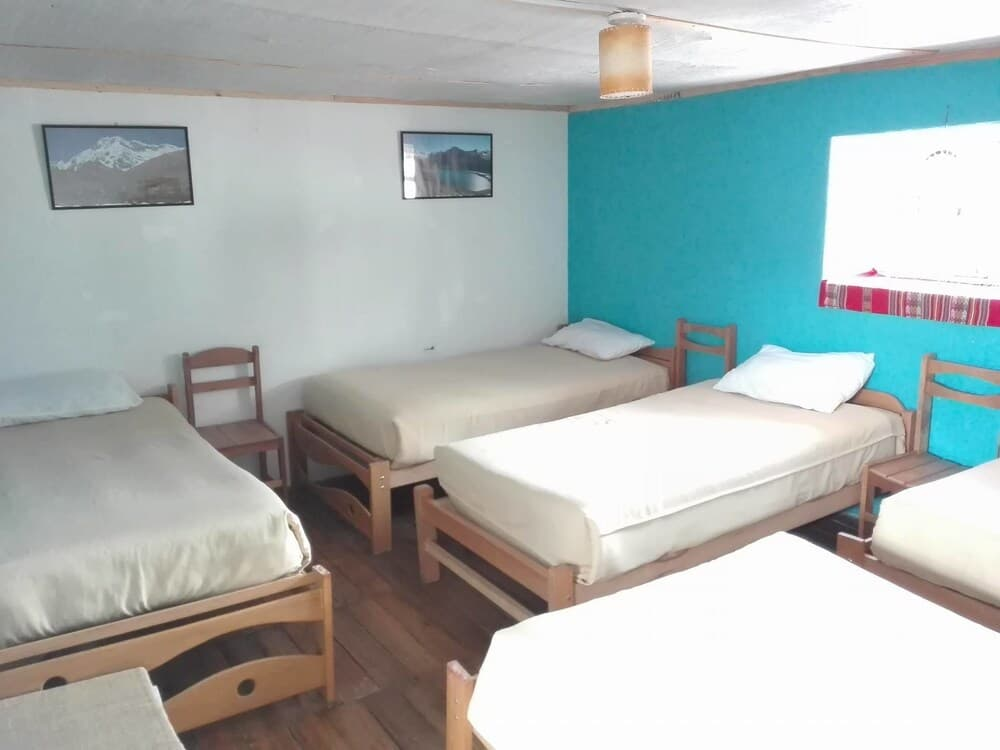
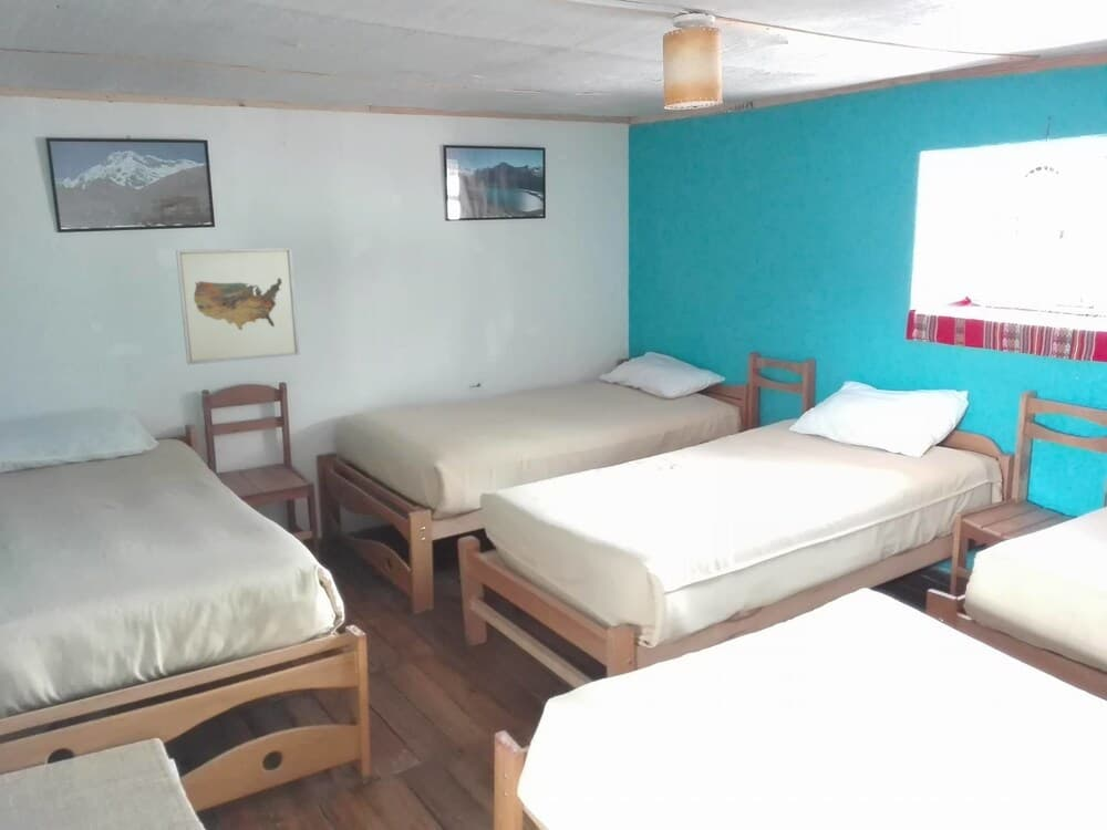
+ wall art (240, 304)
